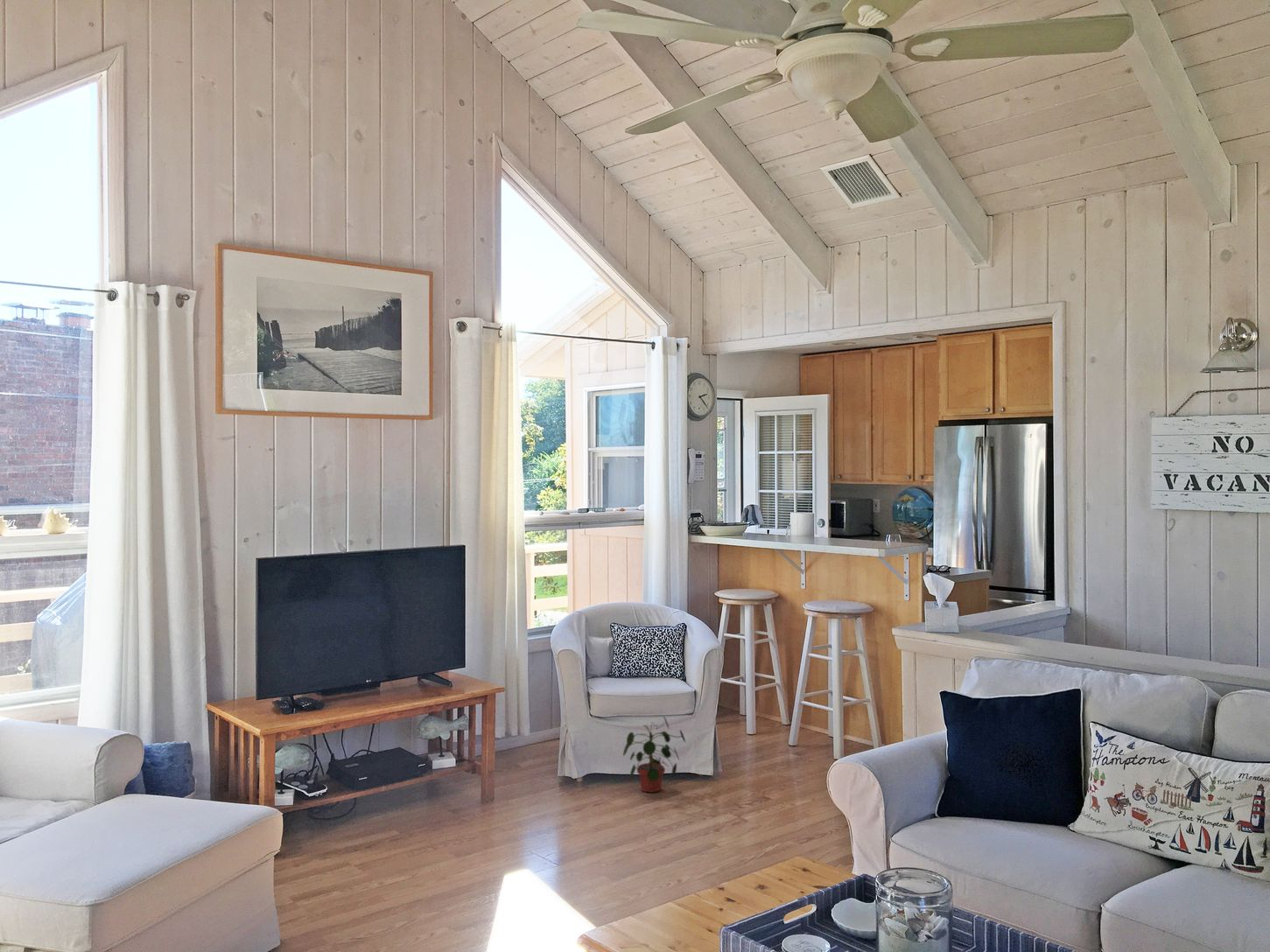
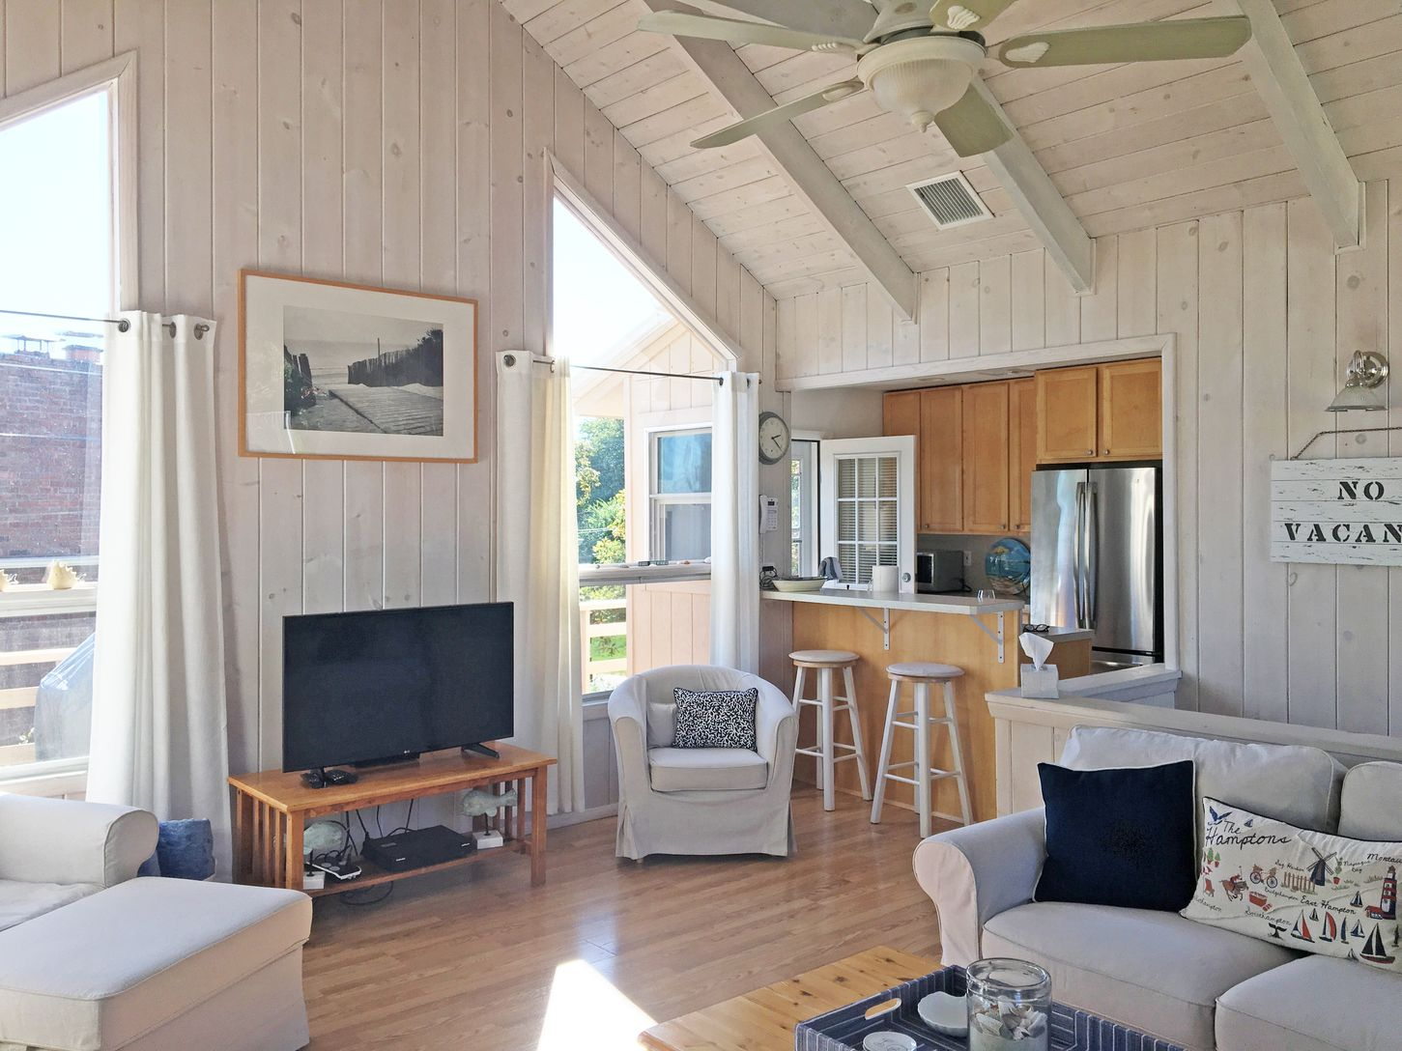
- potted plant (656, 750)
